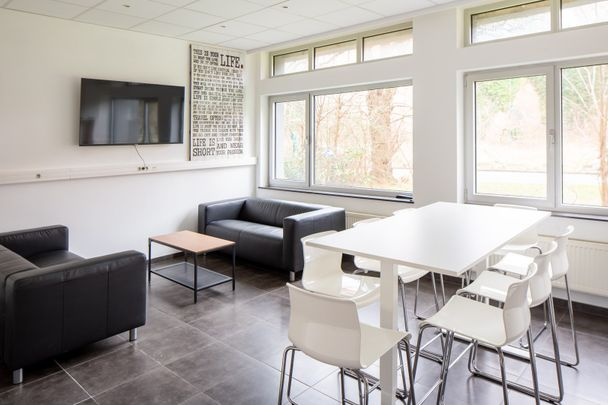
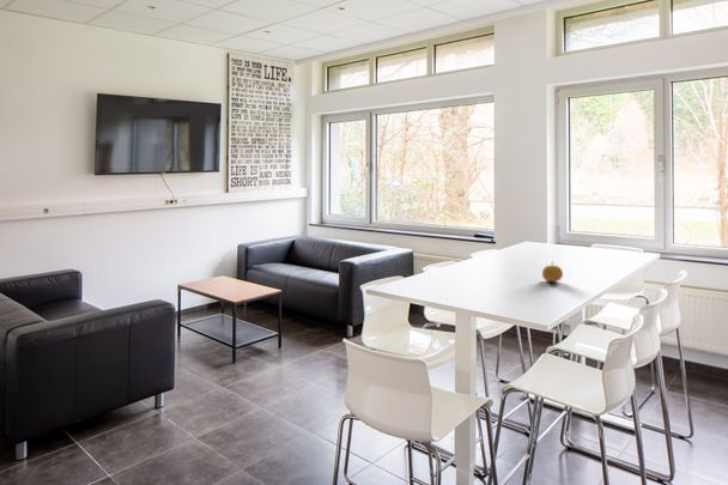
+ fruit (552, 271)
